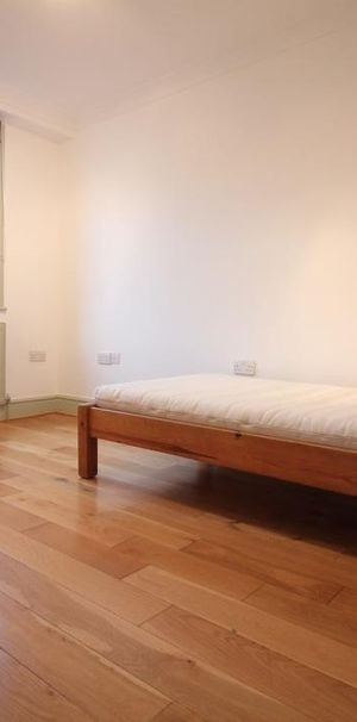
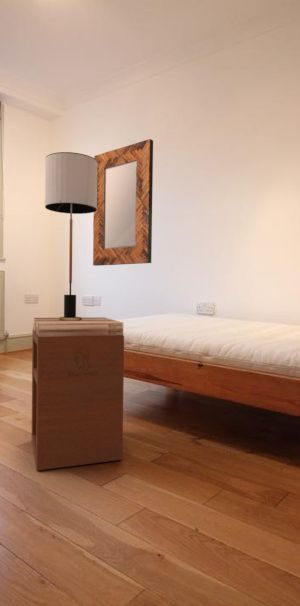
+ table lamp (71, 240)
+ home mirror (121, 206)
+ nightstand (75, 384)
